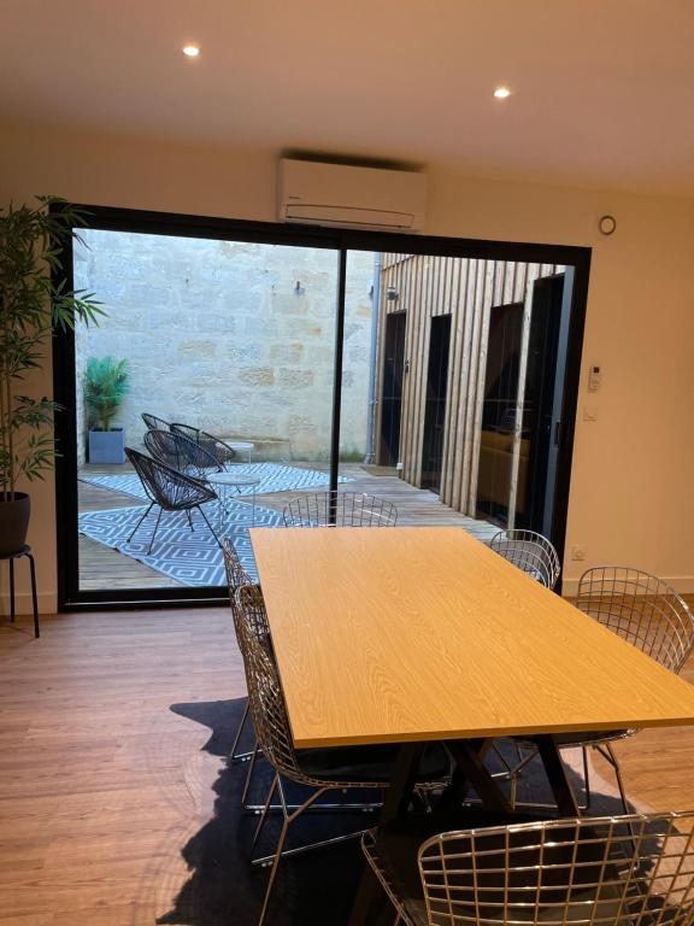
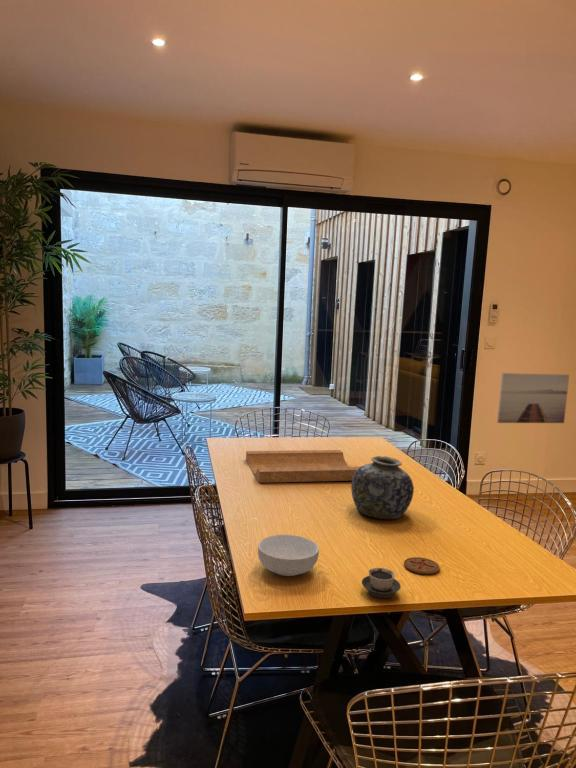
+ vase (382, 485)
+ cutting board (302, 465)
+ cup (381, 582)
+ coaster (421, 565)
+ cereal bowl (288, 557)
+ wall art (533, 398)
